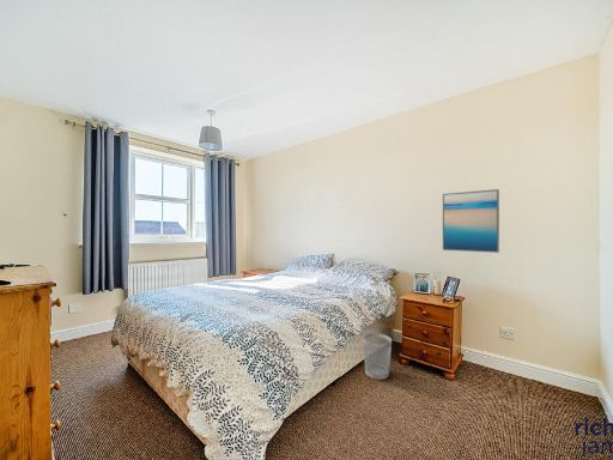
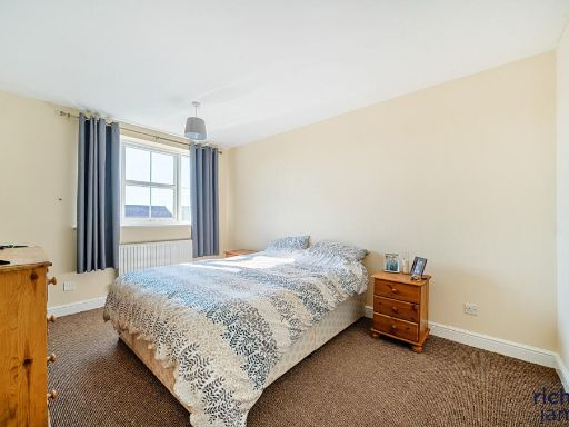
- wastebasket (376, 356)
- wall art (469, 220)
